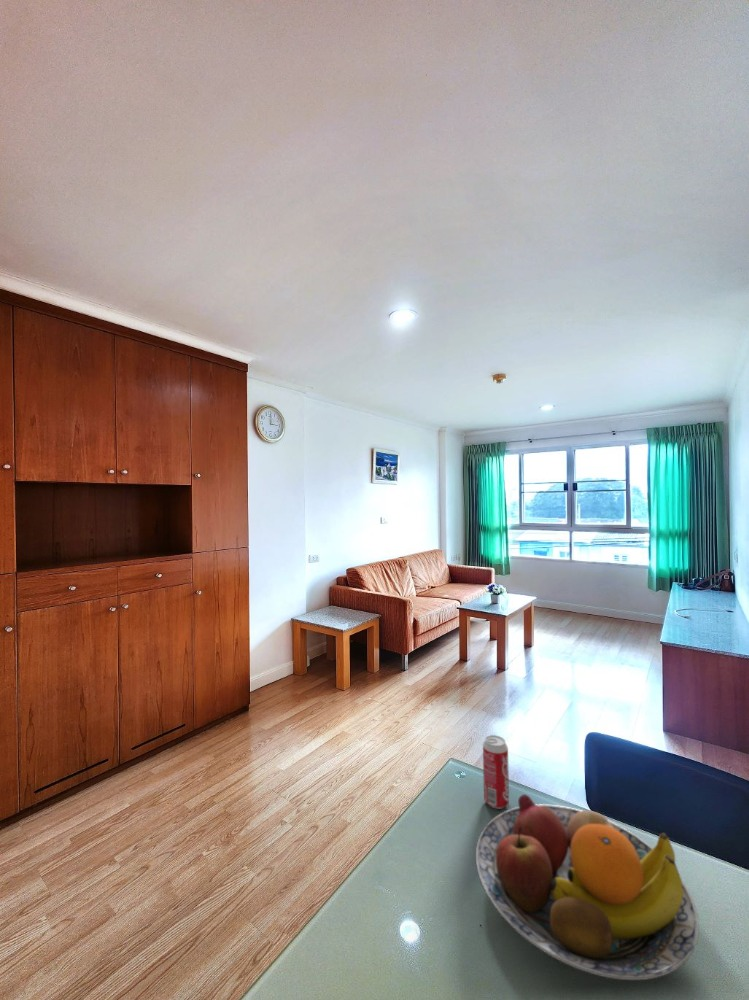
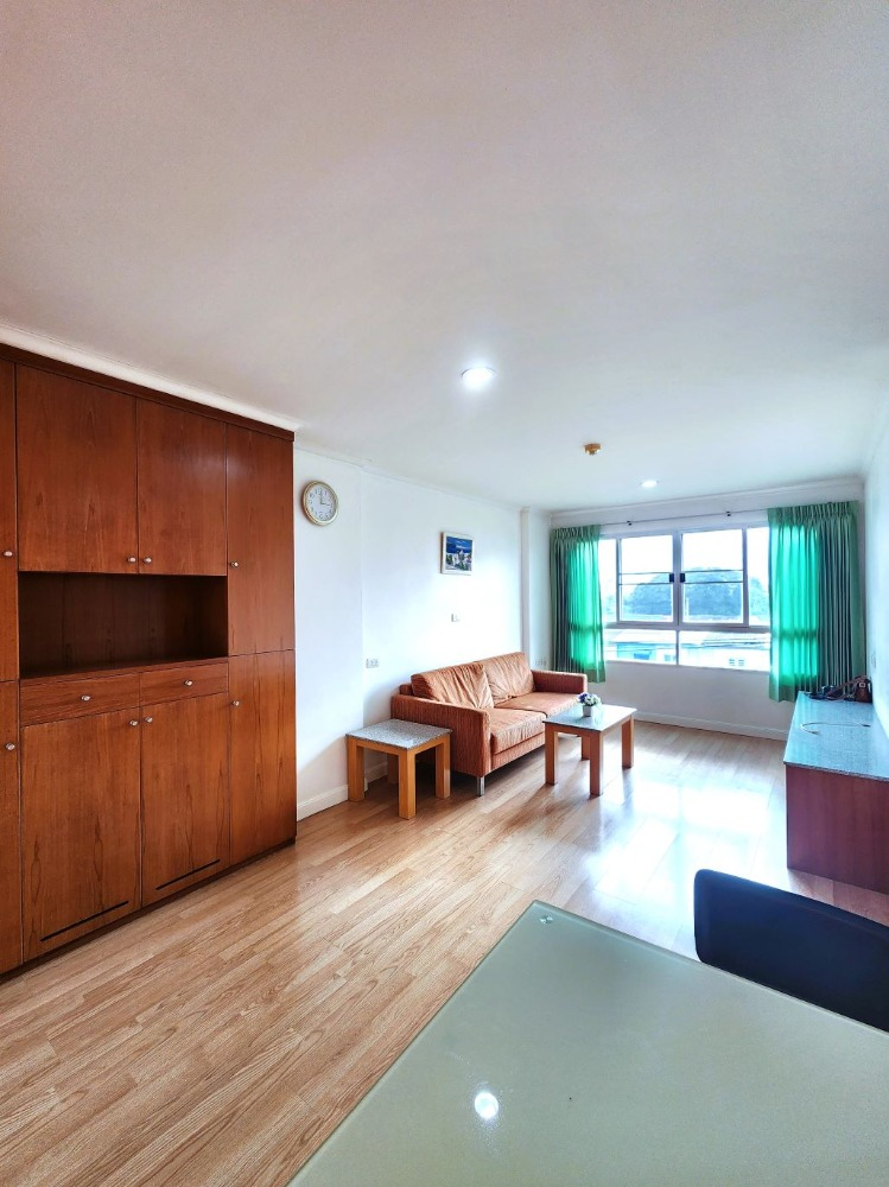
- fruit bowl (576, 863)
- beverage can (495, 771)
